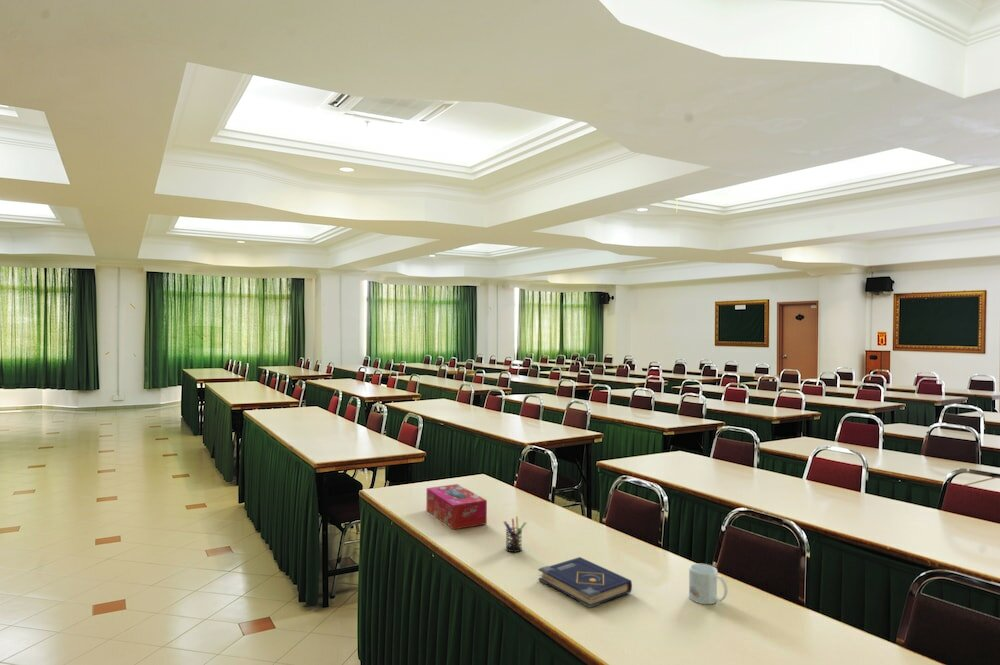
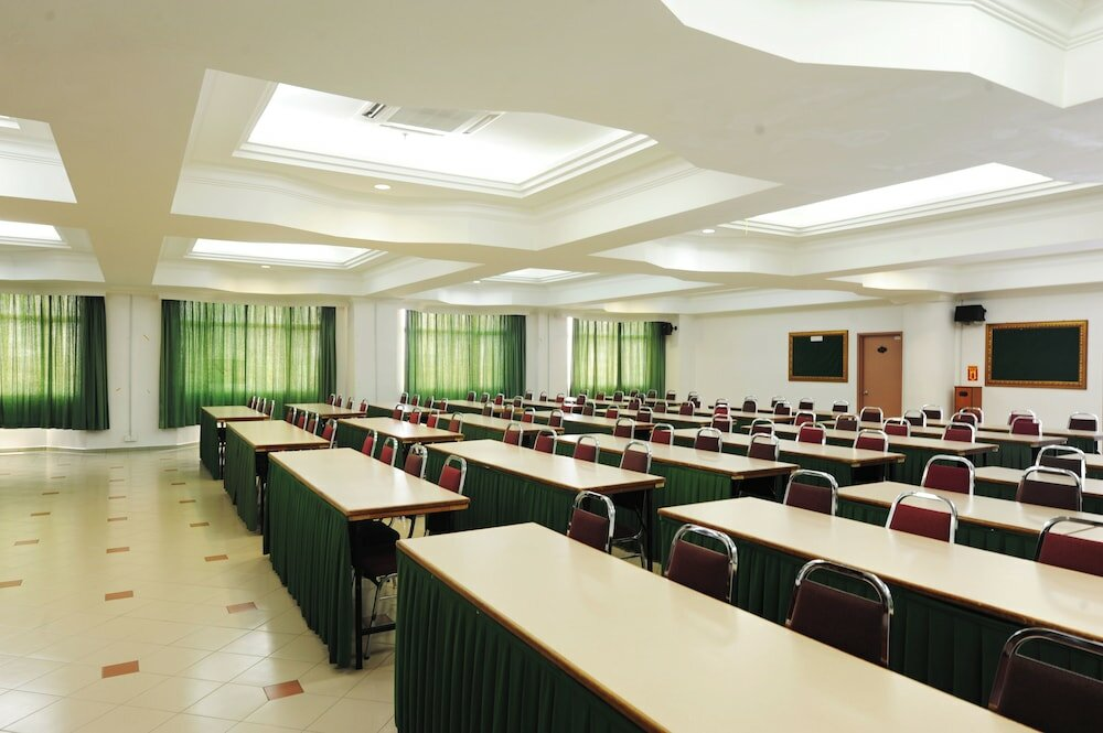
- pen holder (515, 533)
- tissue box (455, 505)
- mug (708, 585)
- book (584, 580)
